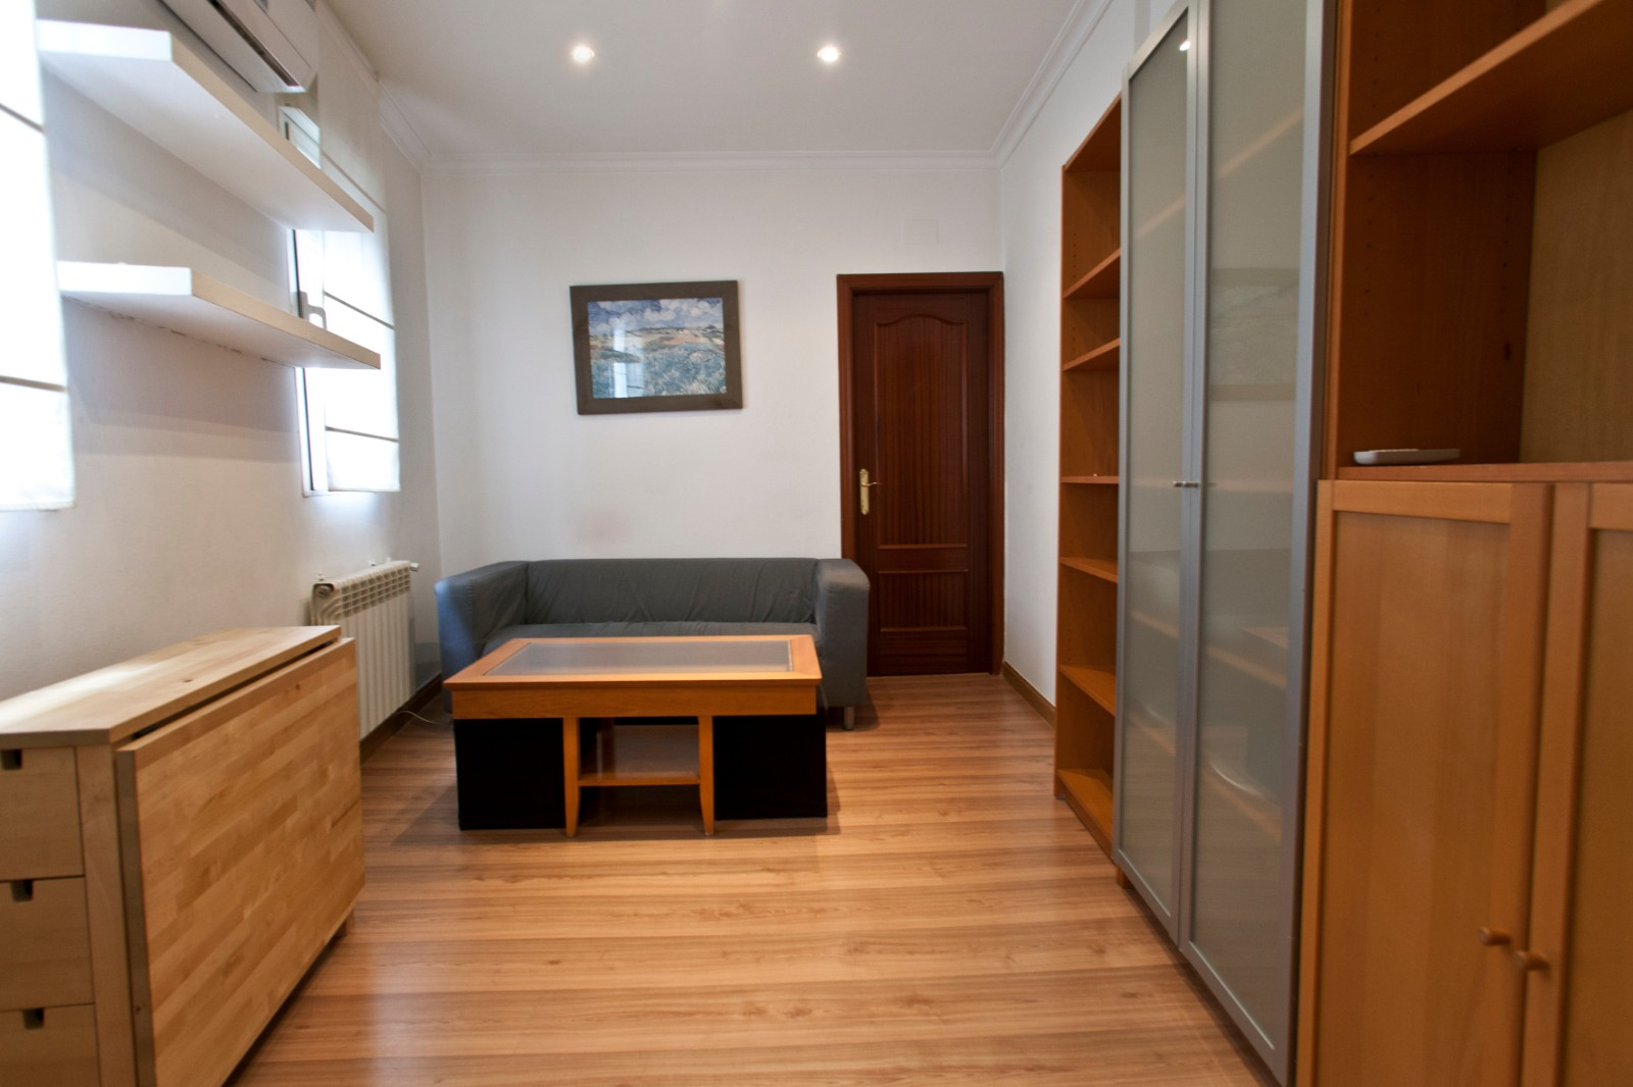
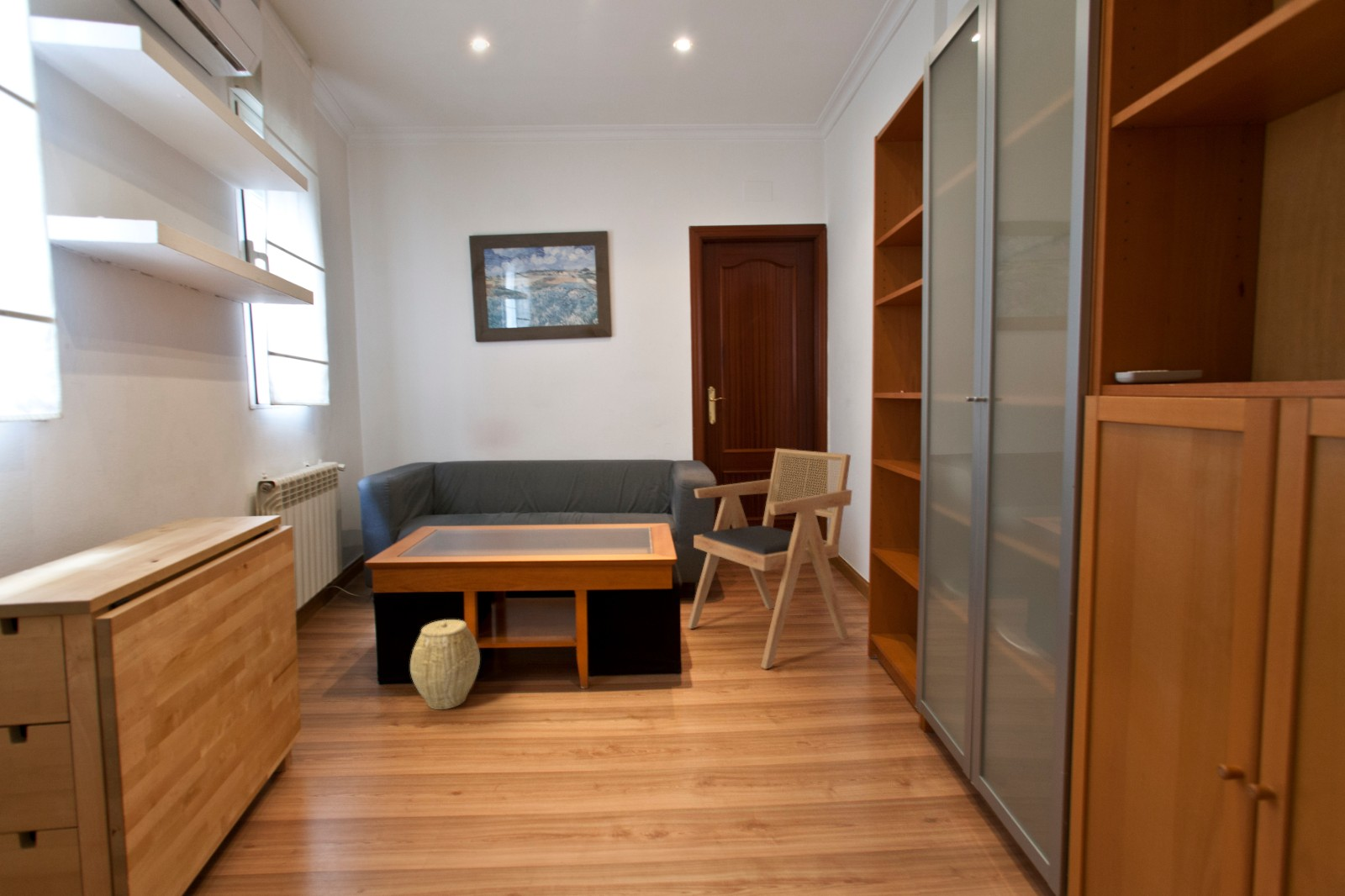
+ woven basket (446, 661)
+ armchair (770, 544)
